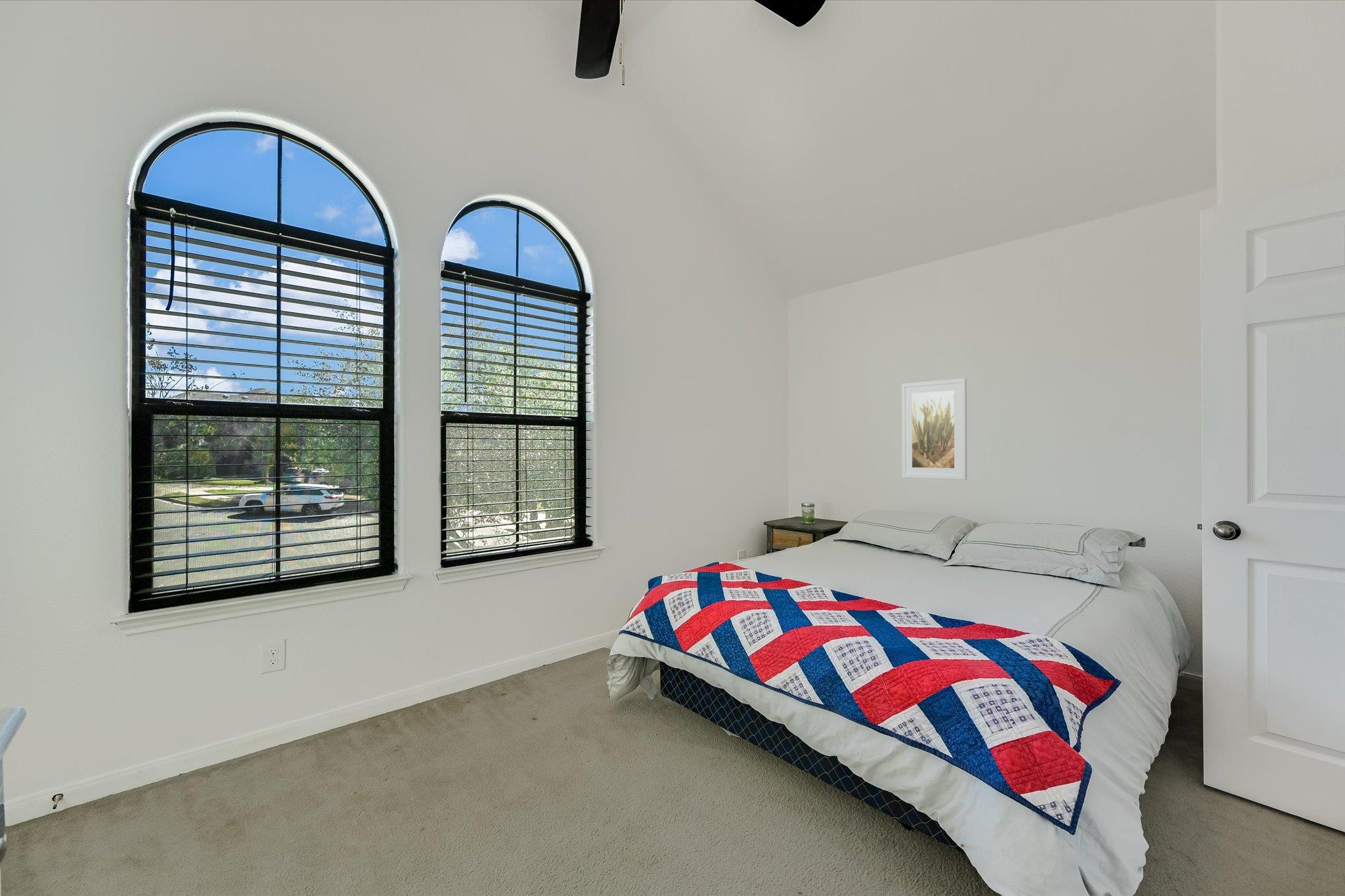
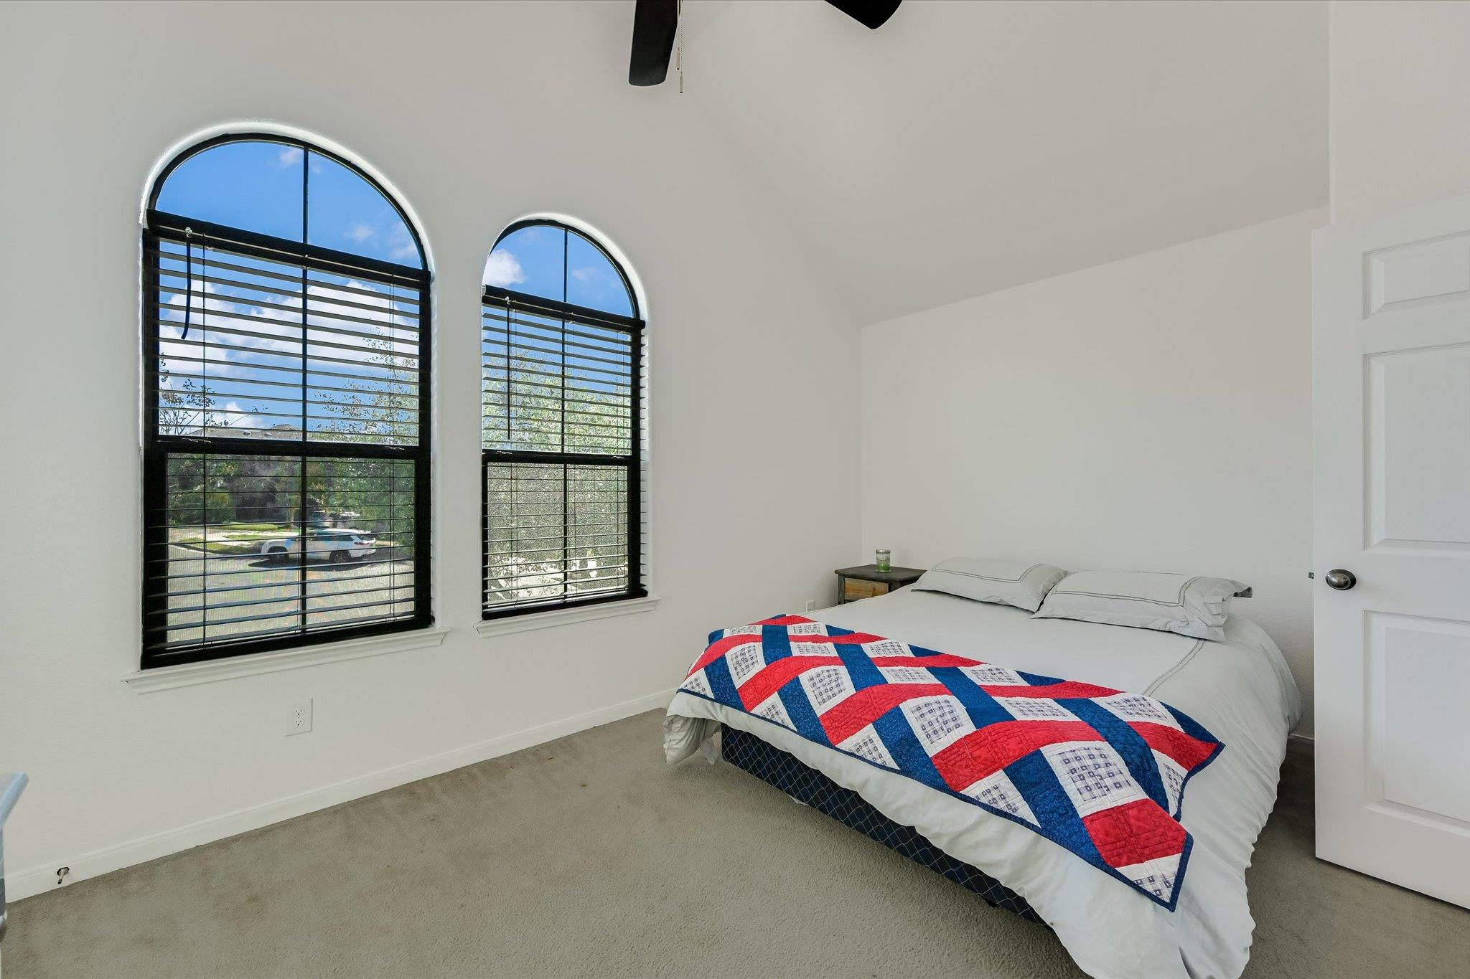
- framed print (933, 429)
